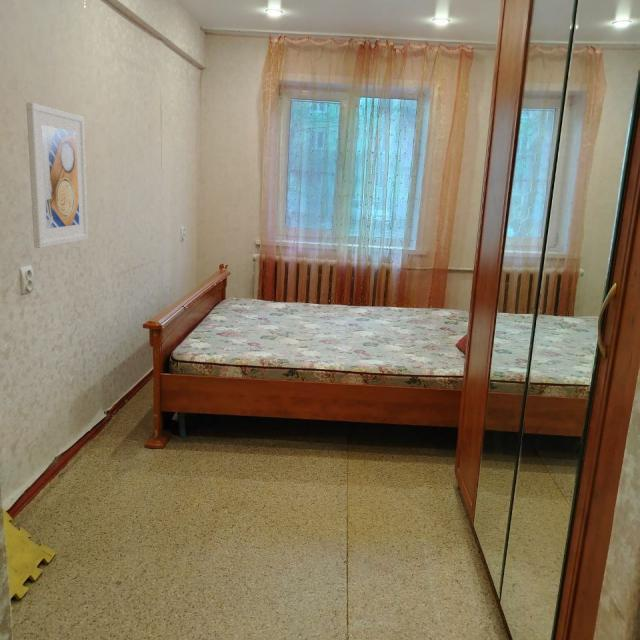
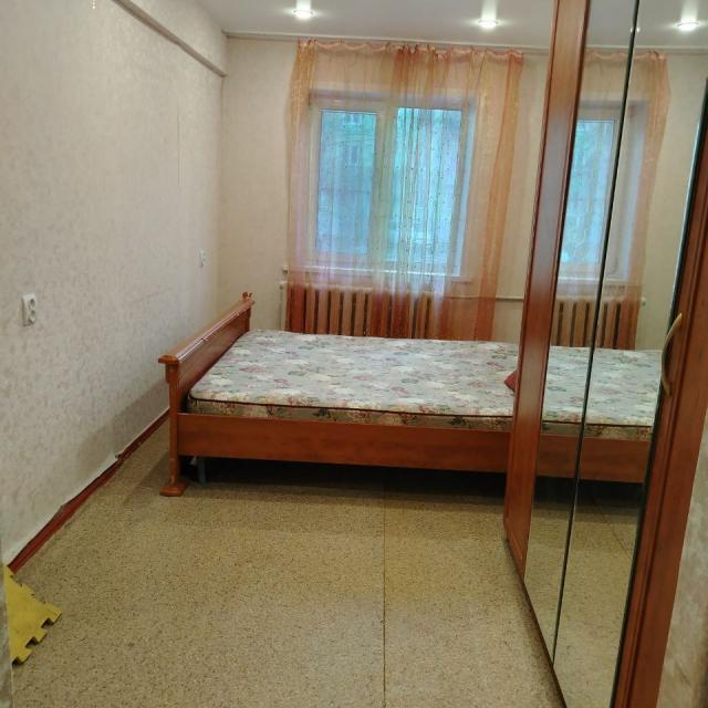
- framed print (60, 178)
